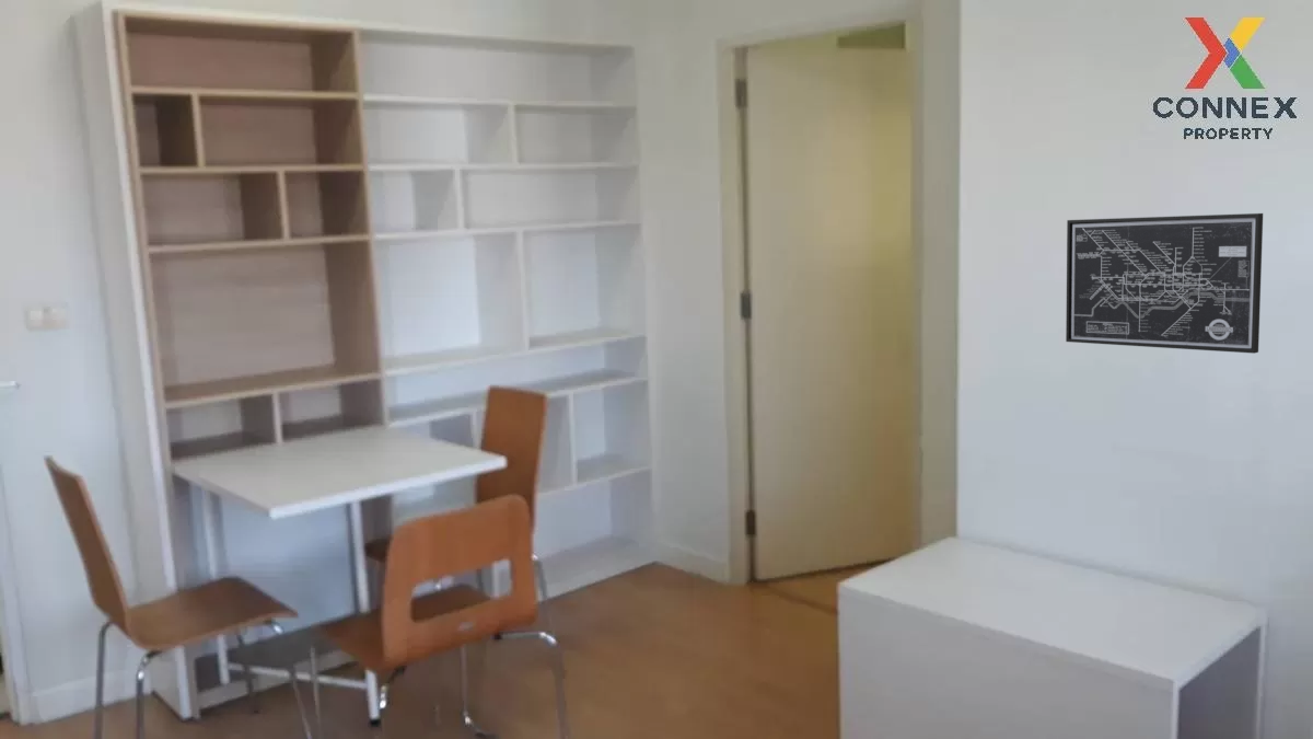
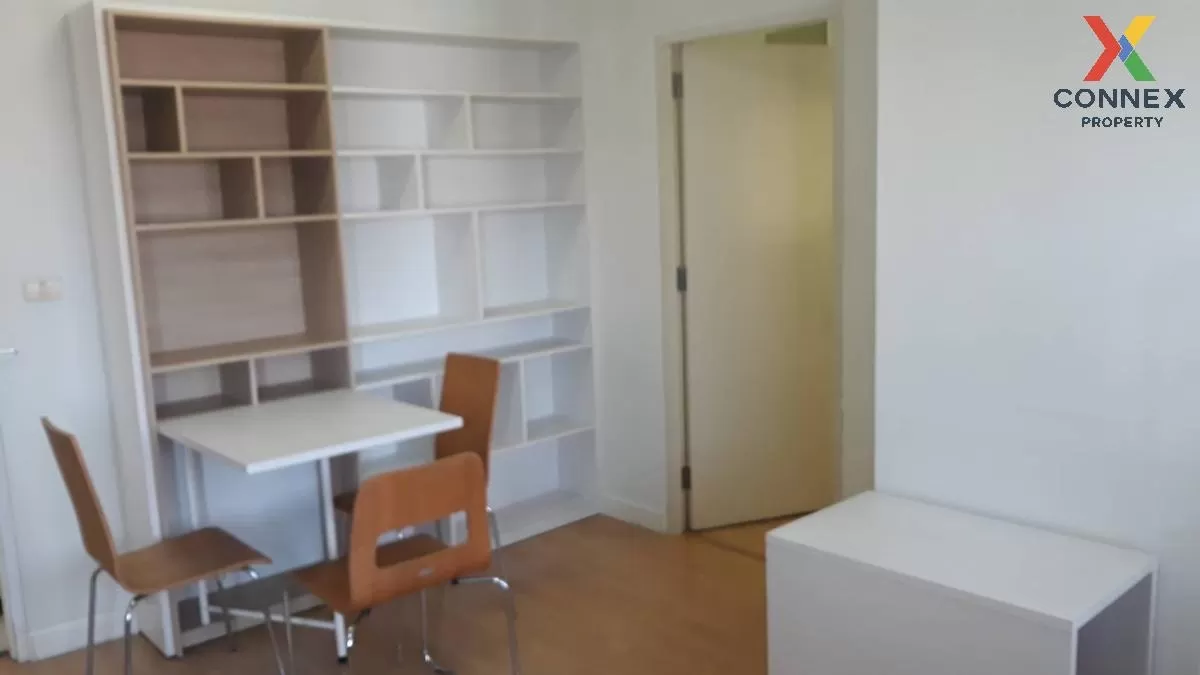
- wall art (1157, 281)
